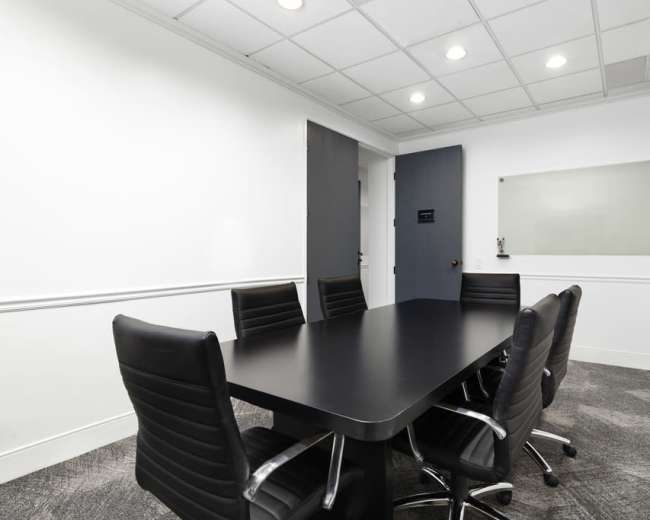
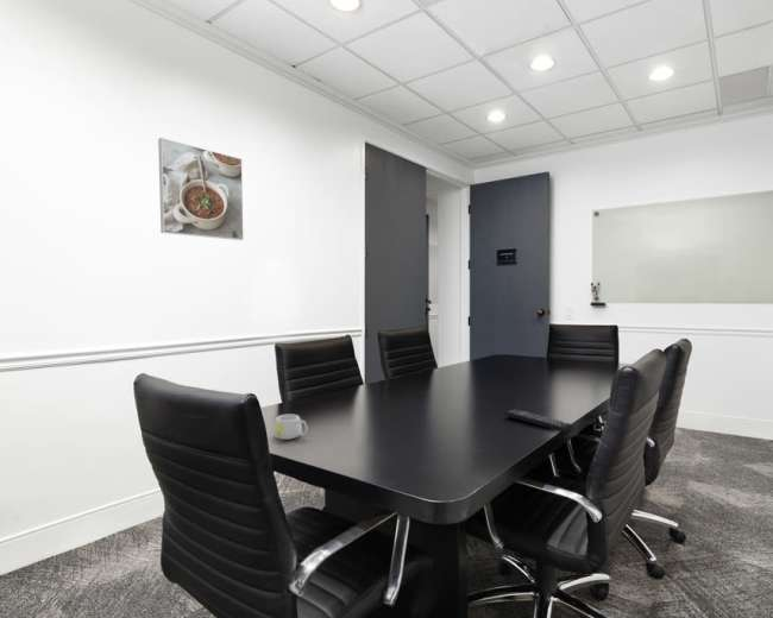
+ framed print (203, 193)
+ remote control (536, 420)
+ mug (291, 427)
